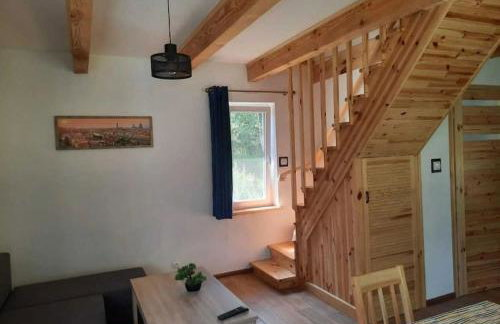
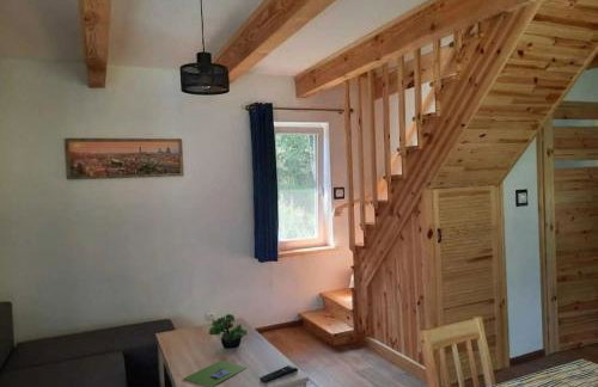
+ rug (215, 369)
